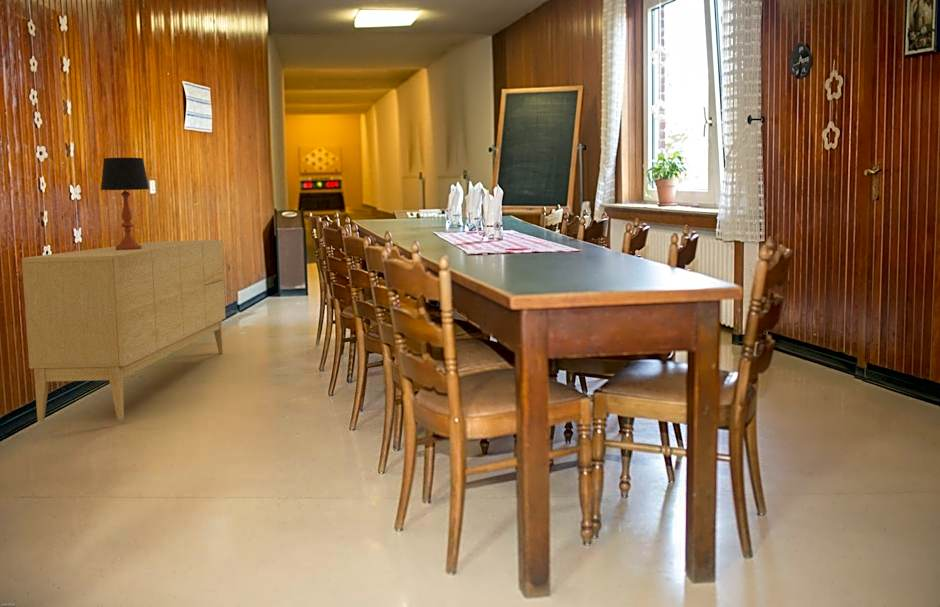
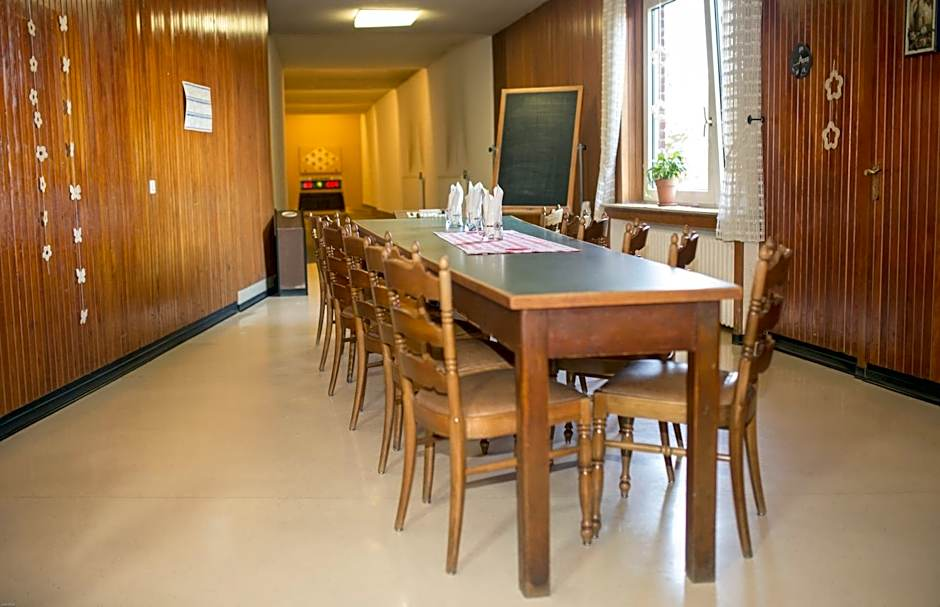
- table lamp (126, 203)
- sideboard (143, 315)
